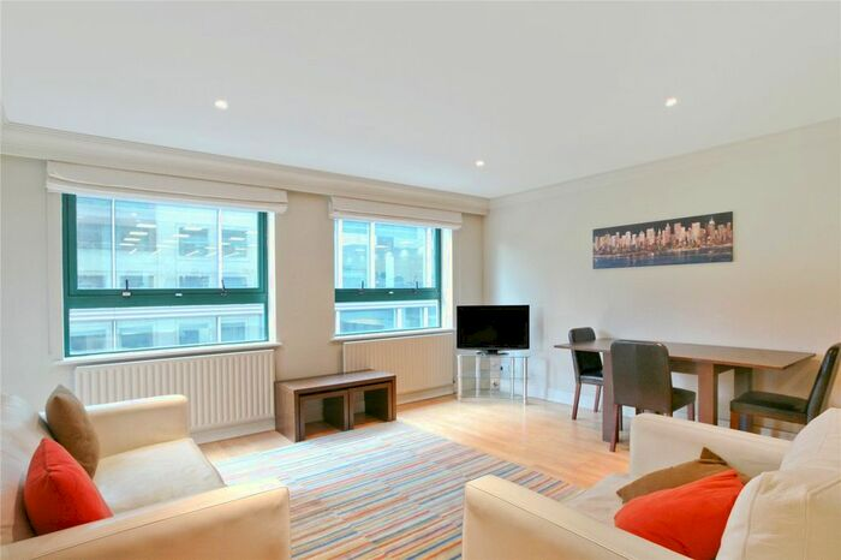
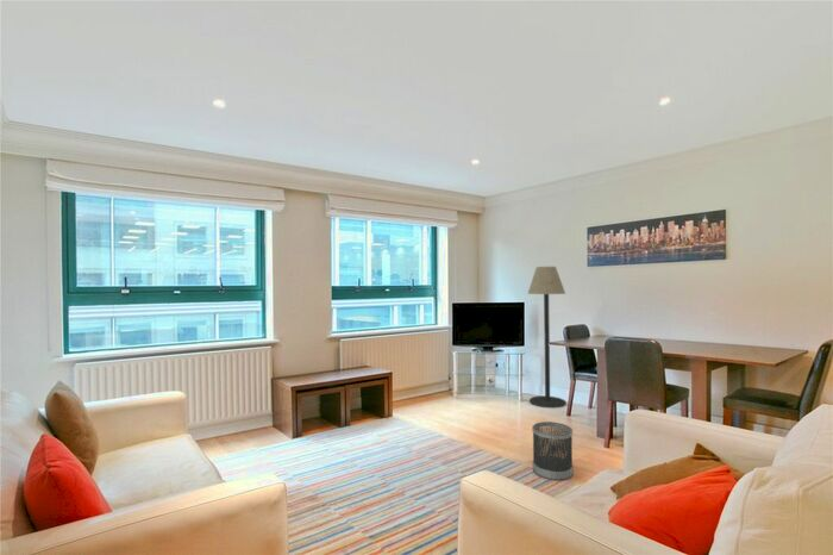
+ wastebasket (552, 449)
+ floor lamp (546, 335)
